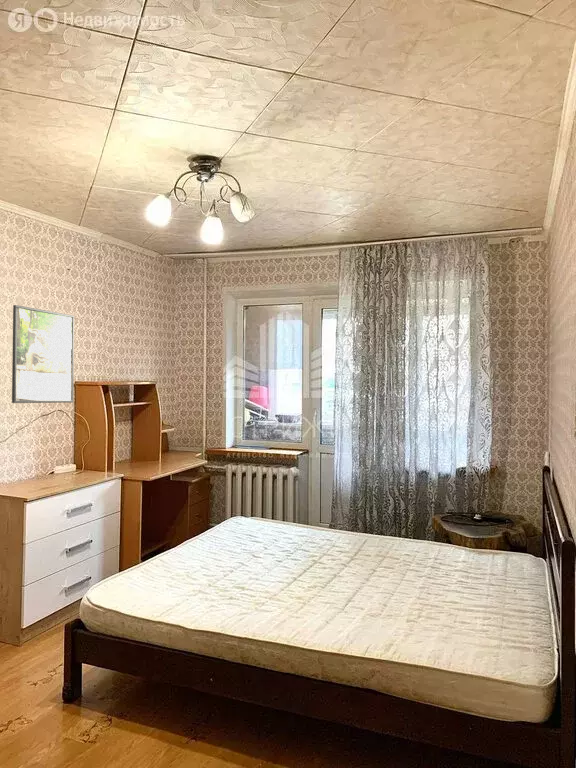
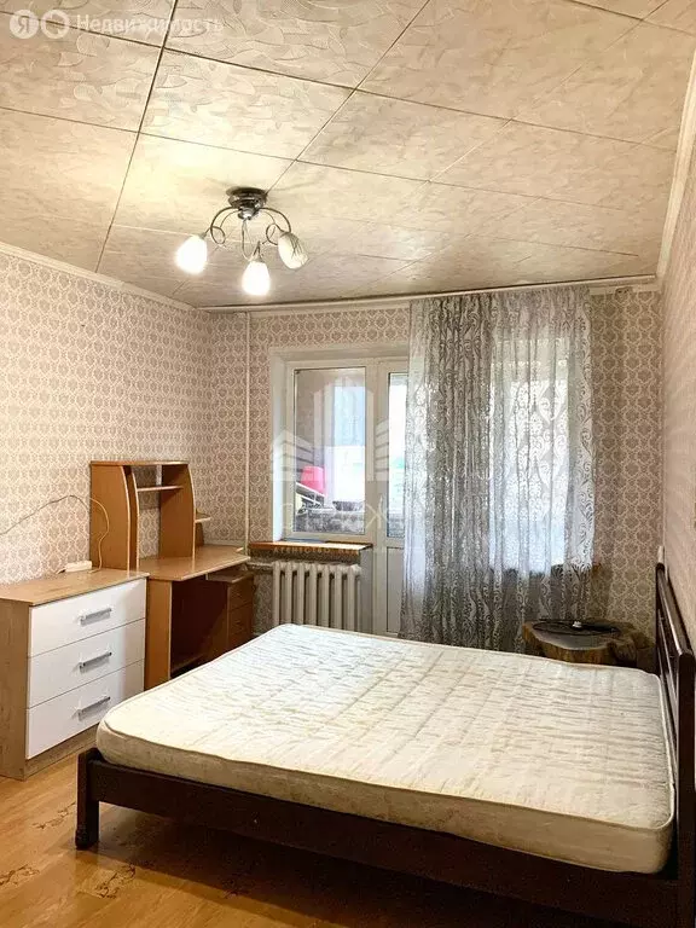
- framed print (44, 356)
